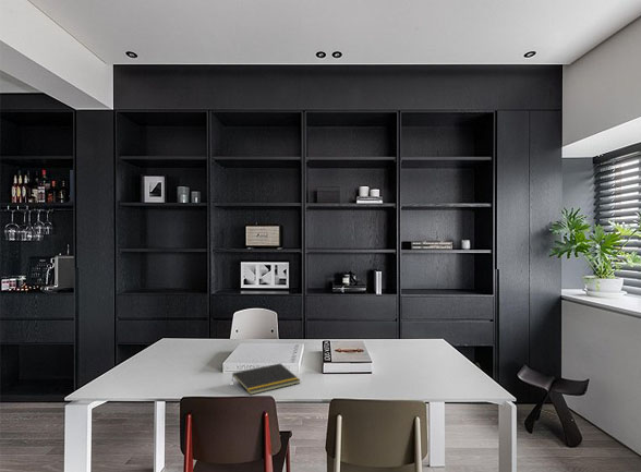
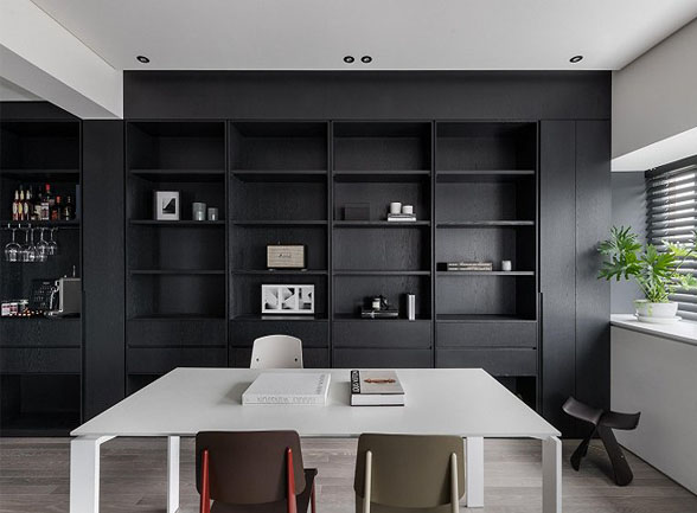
- notepad (266, 377)
